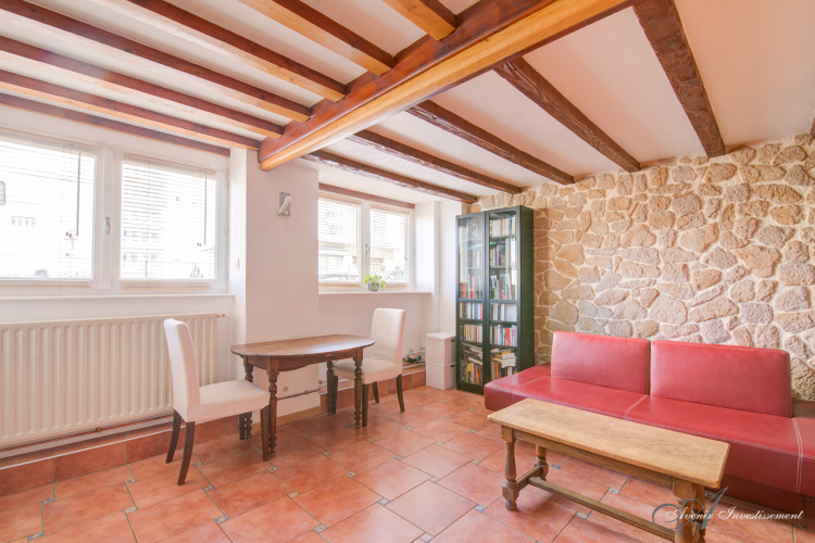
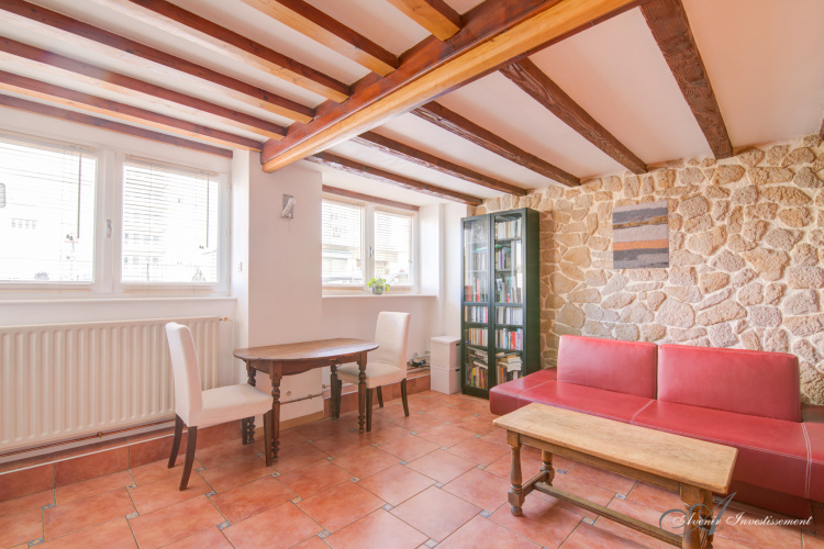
+ wall art (639, 236)
